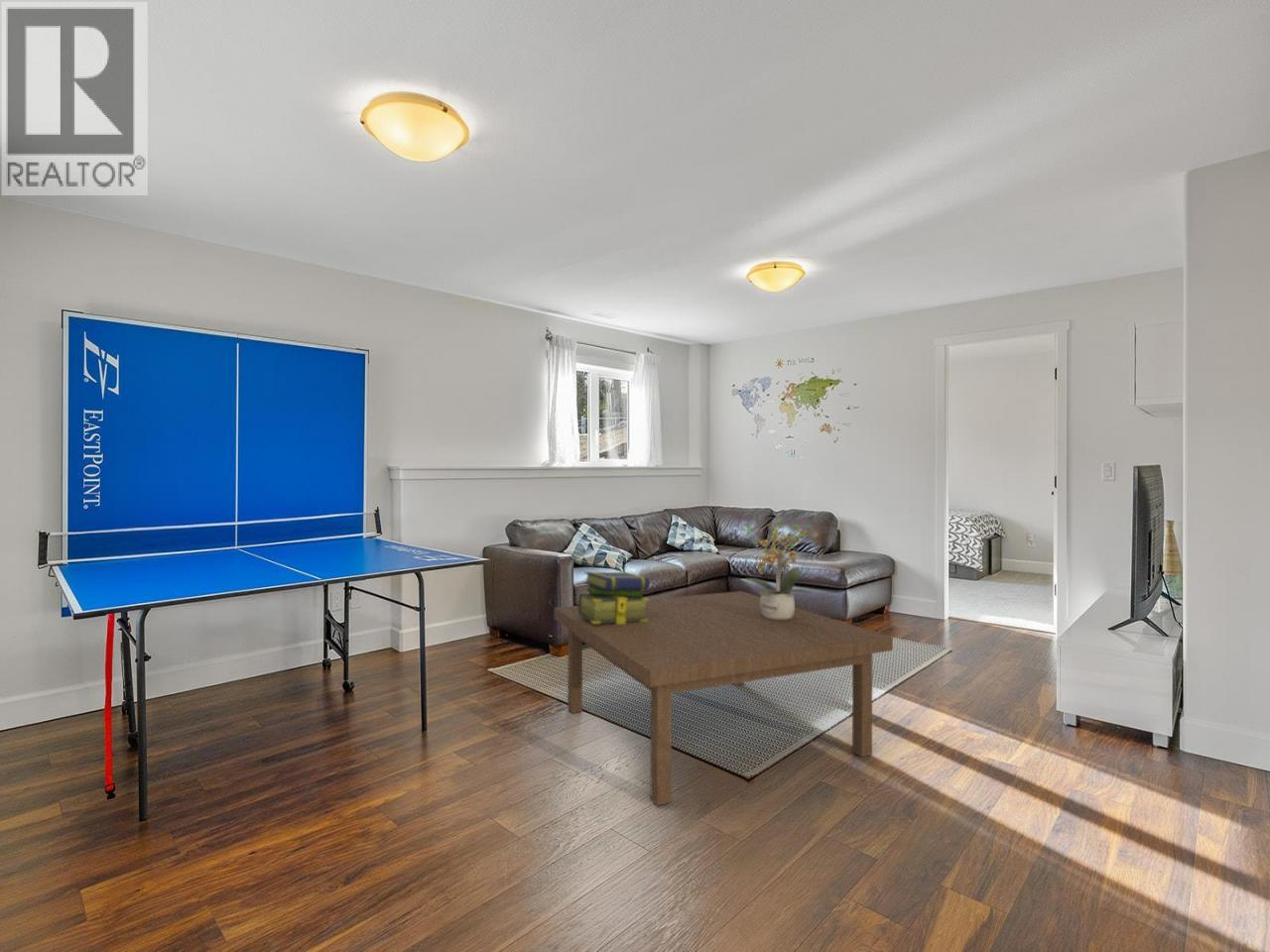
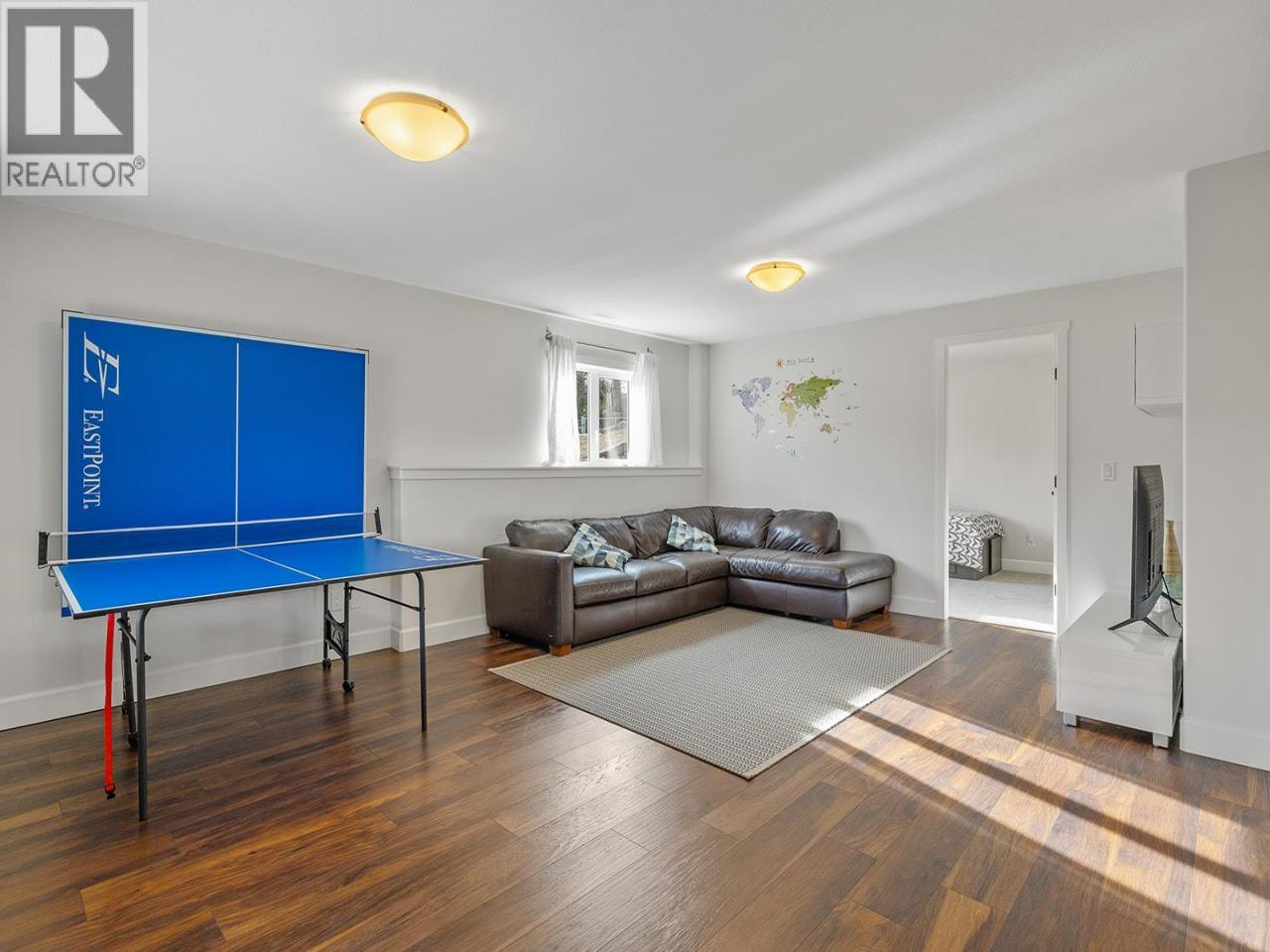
- coffee table (706, 675)
- potted plant (776, 567)
- stack of books (614, 594)
